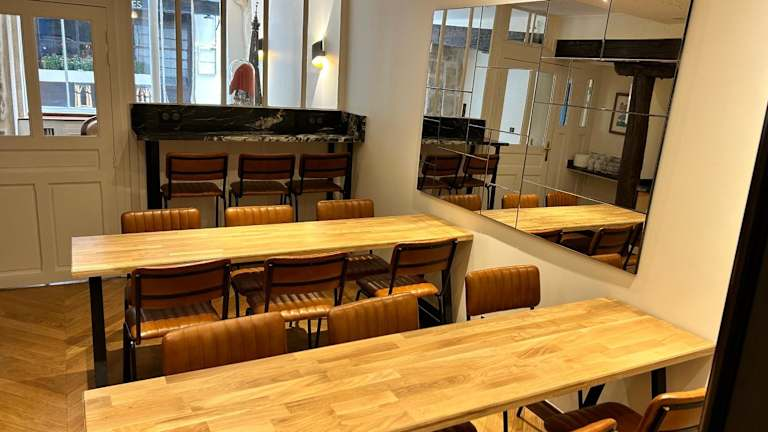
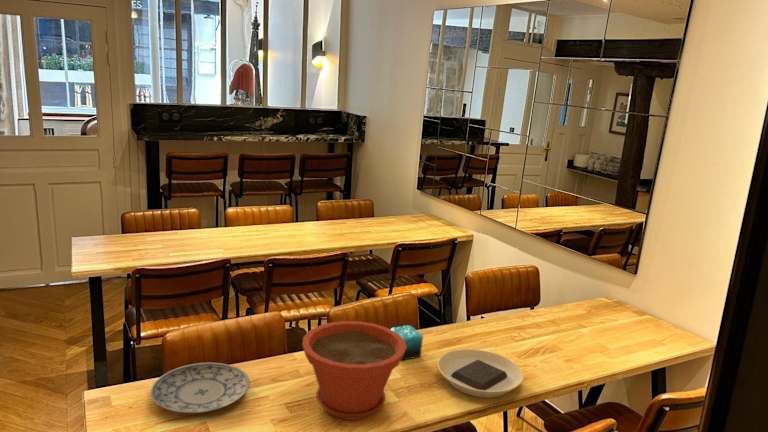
+ plate (201, 389)
+ candle (405, 337)
+ plate (479, 374)
+ plant pot (352, 373)
